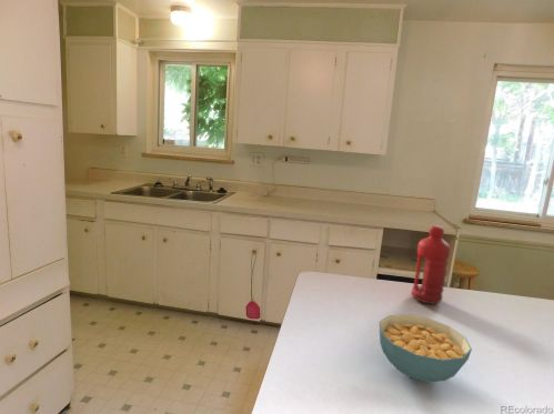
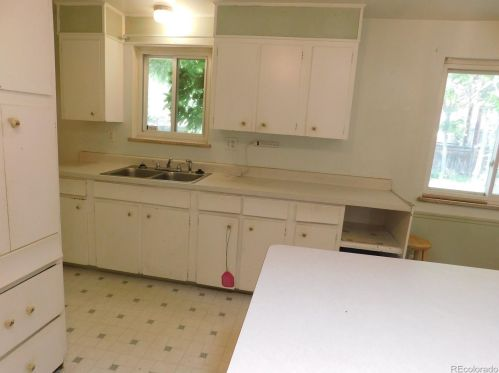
- water bottle (431, 263)
- cereal bowl (420, 353)
